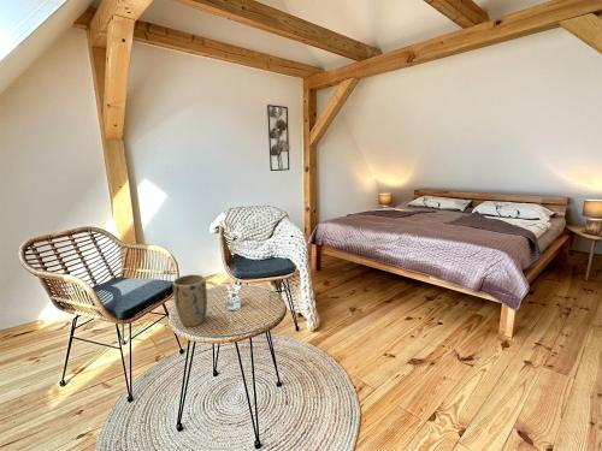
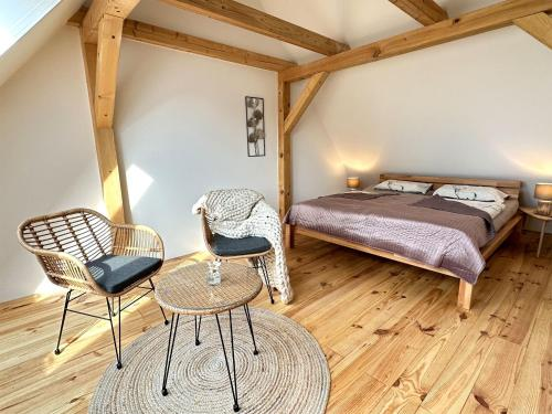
- plant pot (190, 301)
